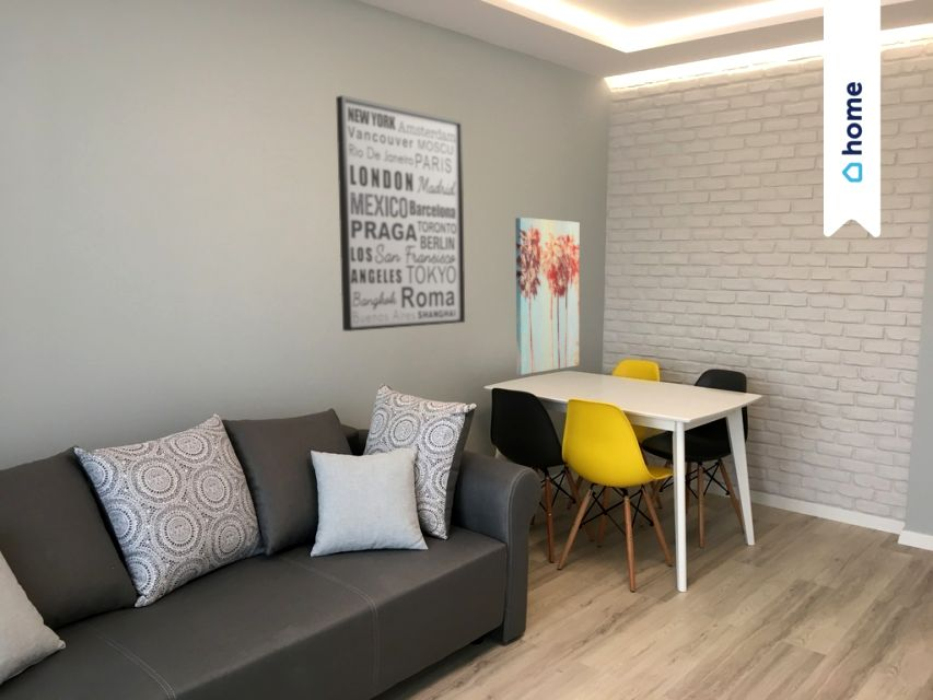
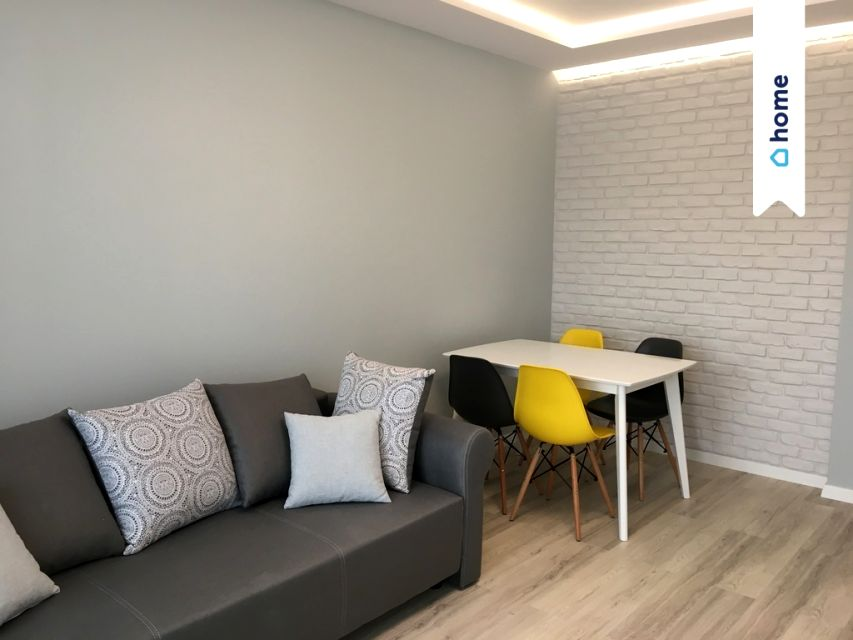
- wall art (406, 219)
- wall art (549, 295)
